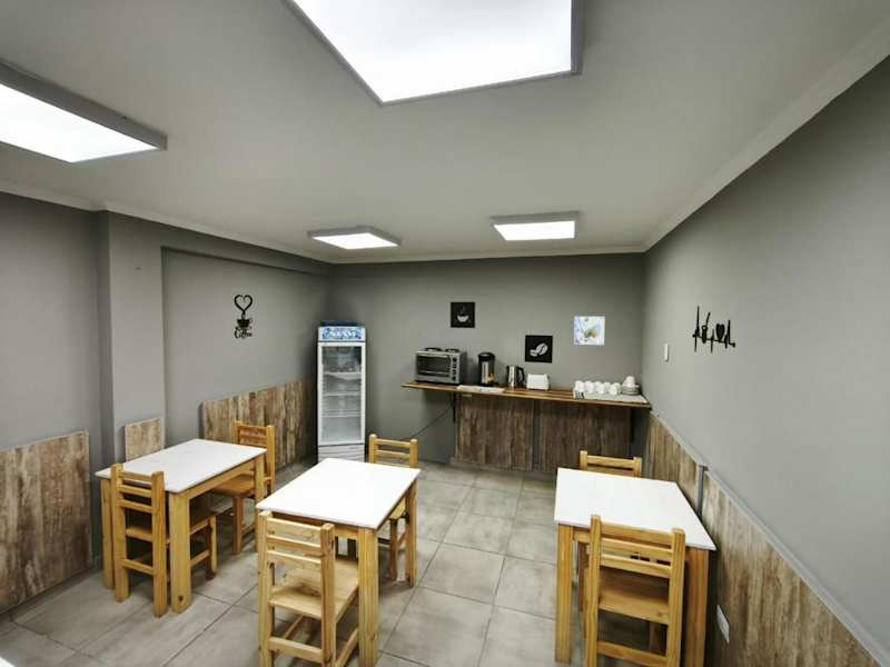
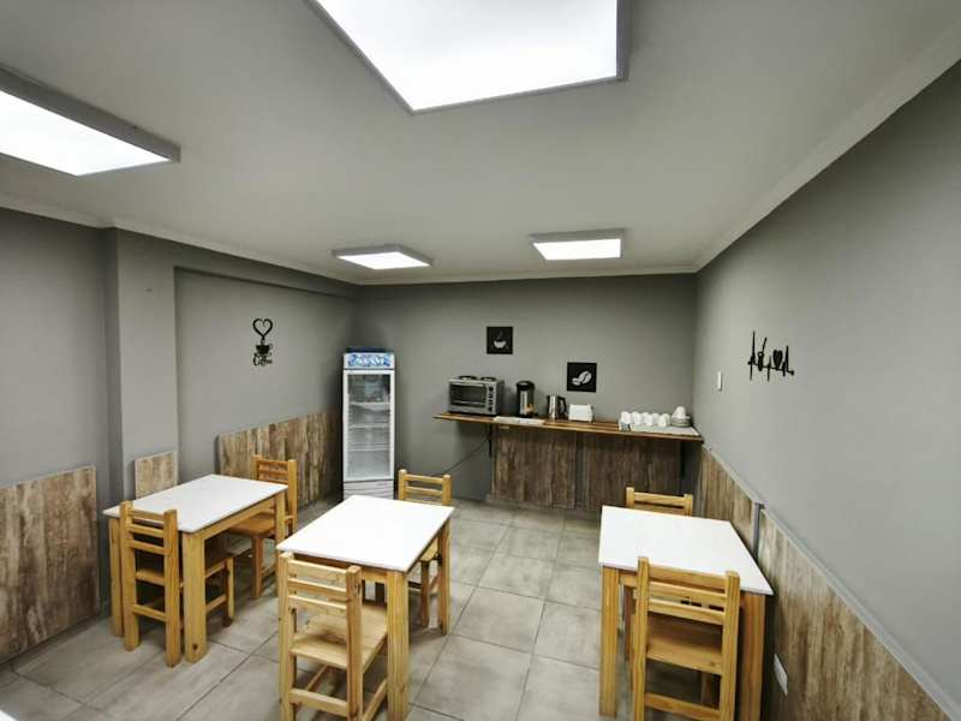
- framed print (589, 330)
